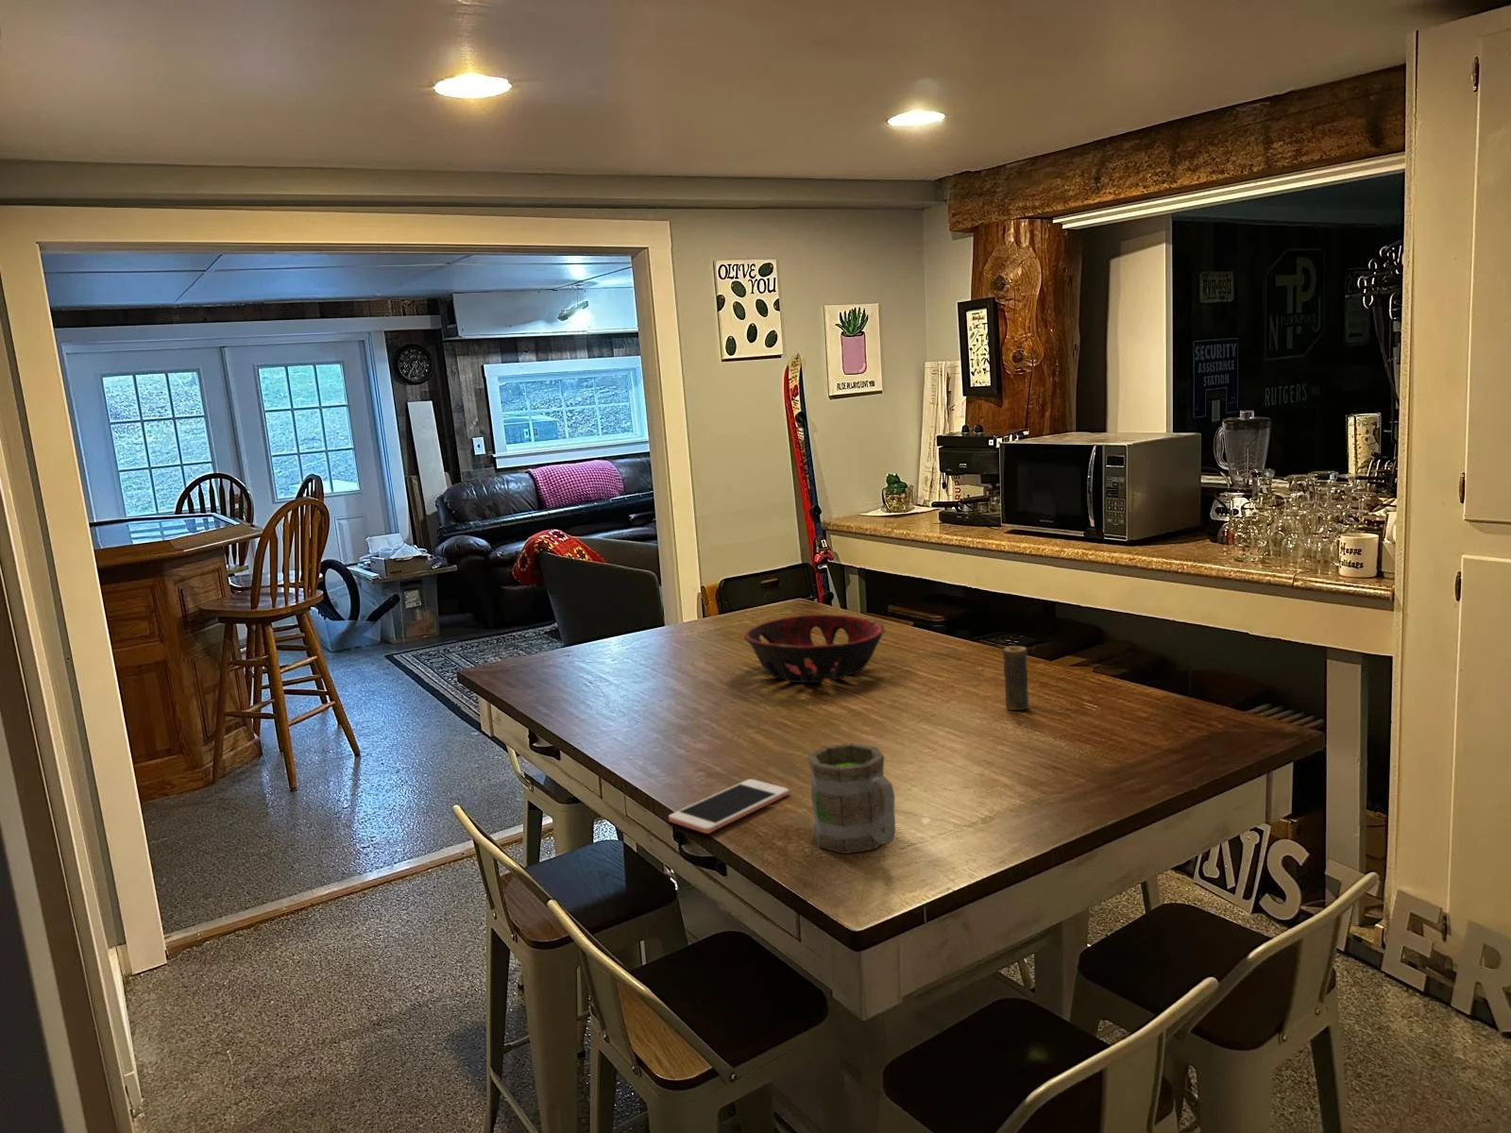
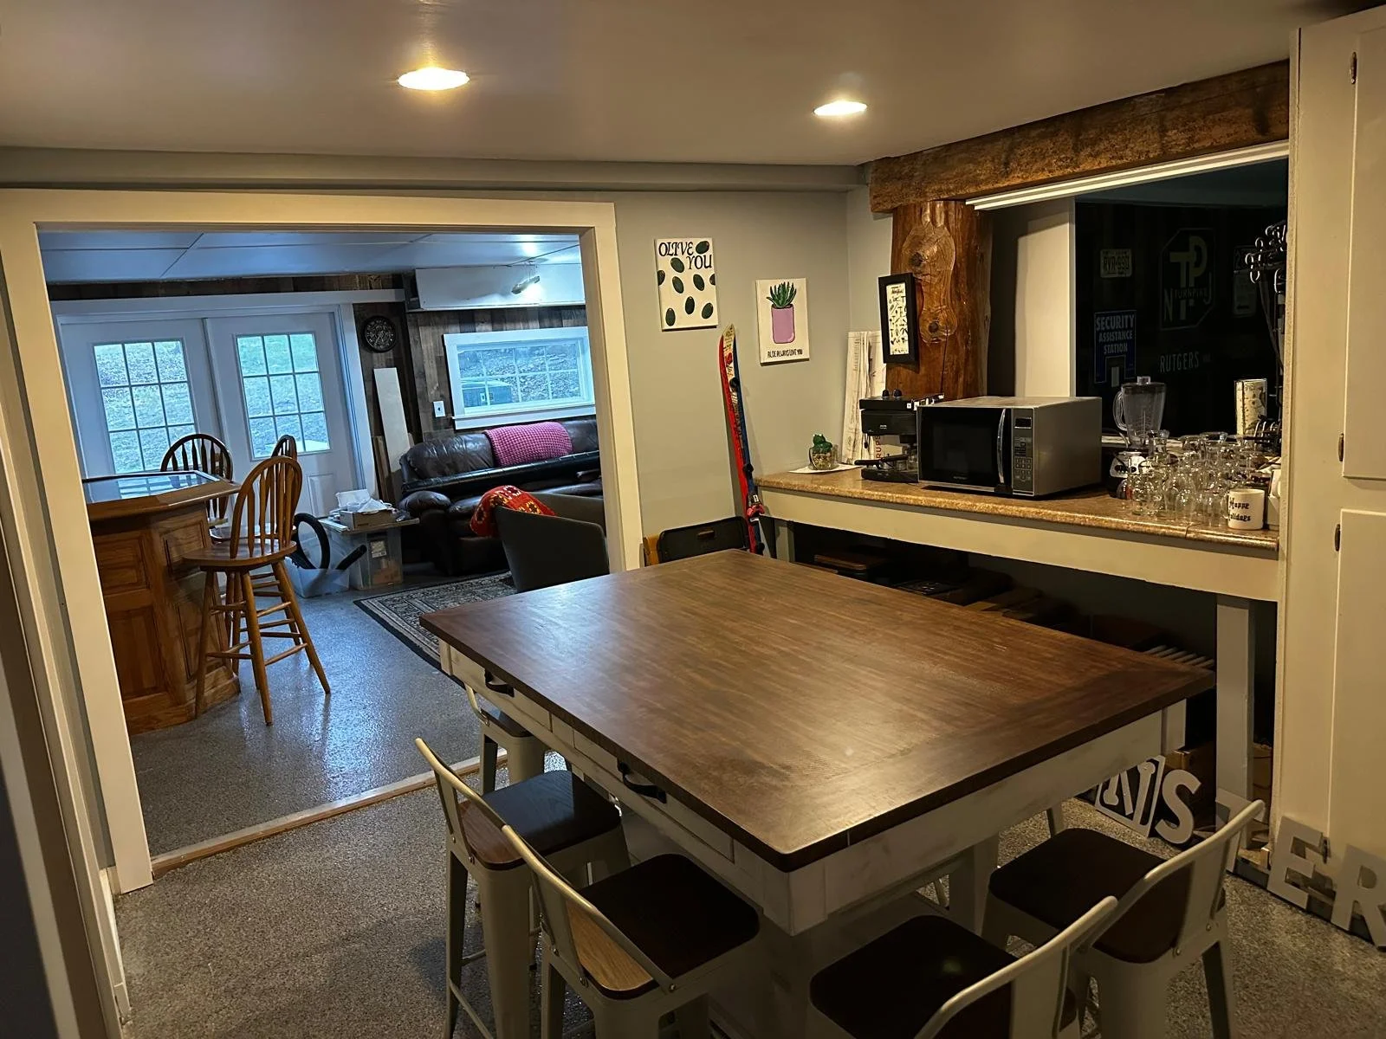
- candle (1016, 677)
- mug (859, 802)
- cell phone (731, 805)
- decorative bowl (815, 651)
